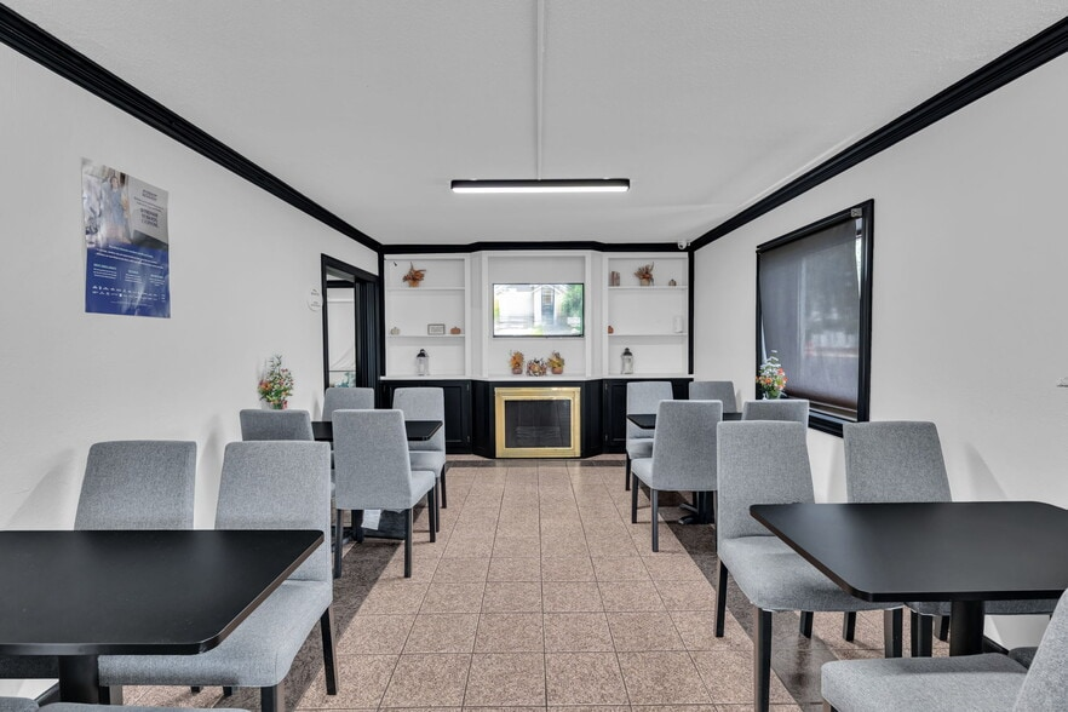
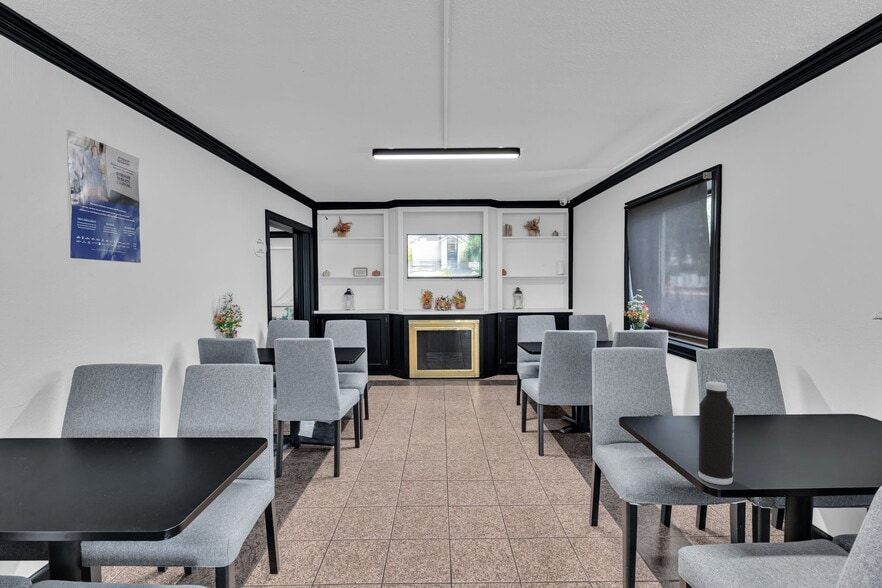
+ water bottle (716, 431)
